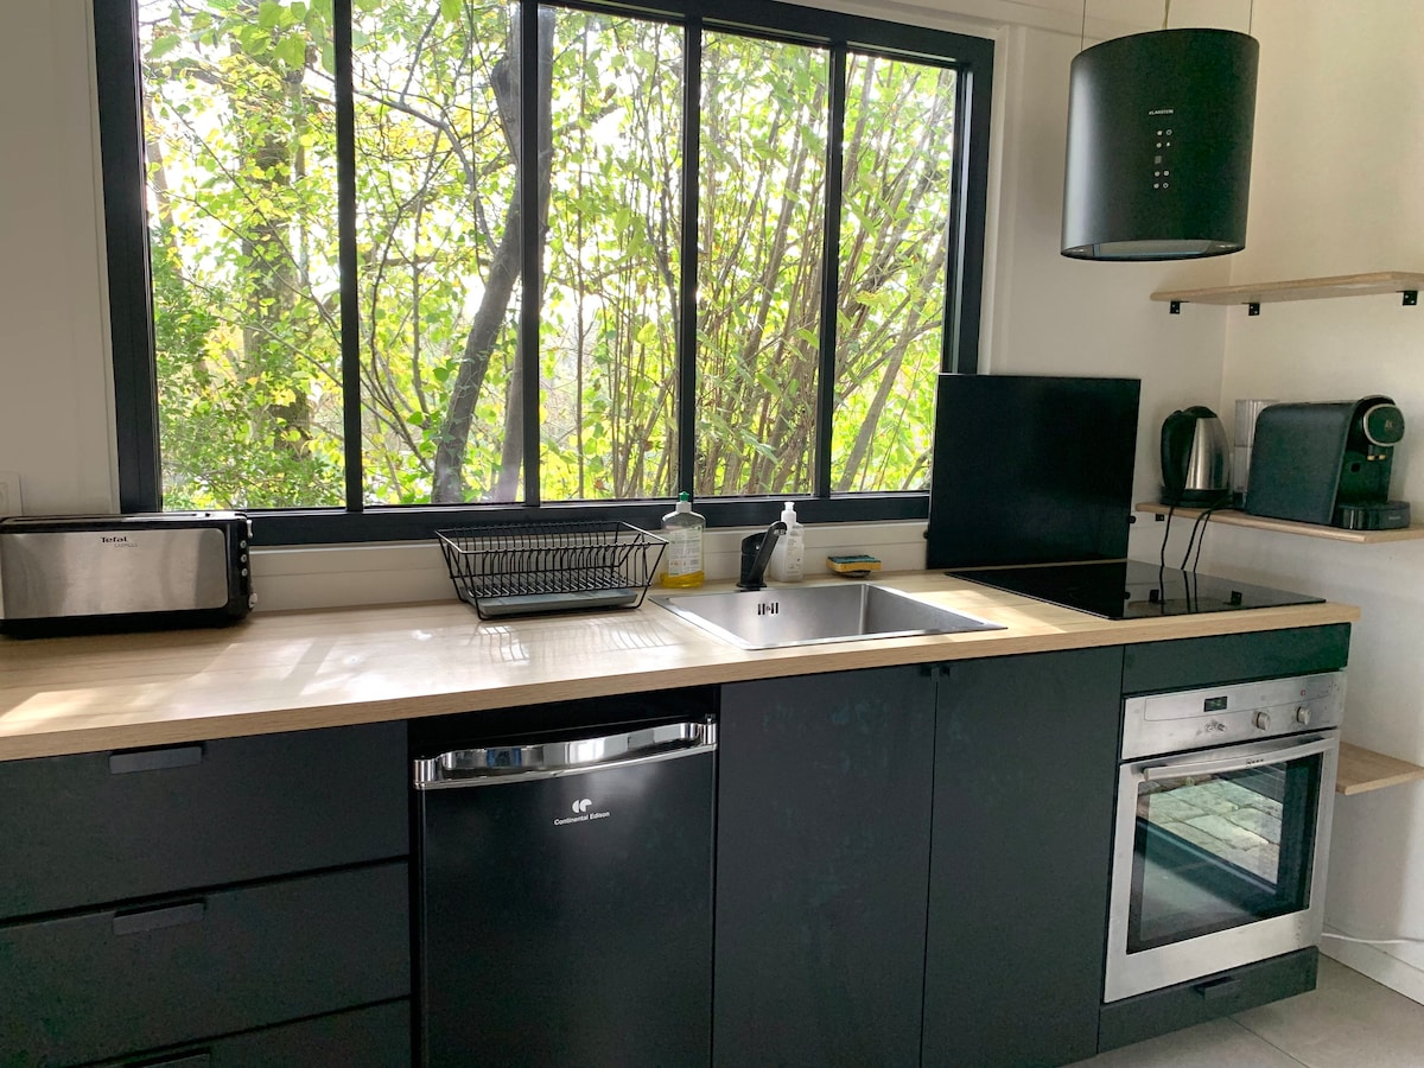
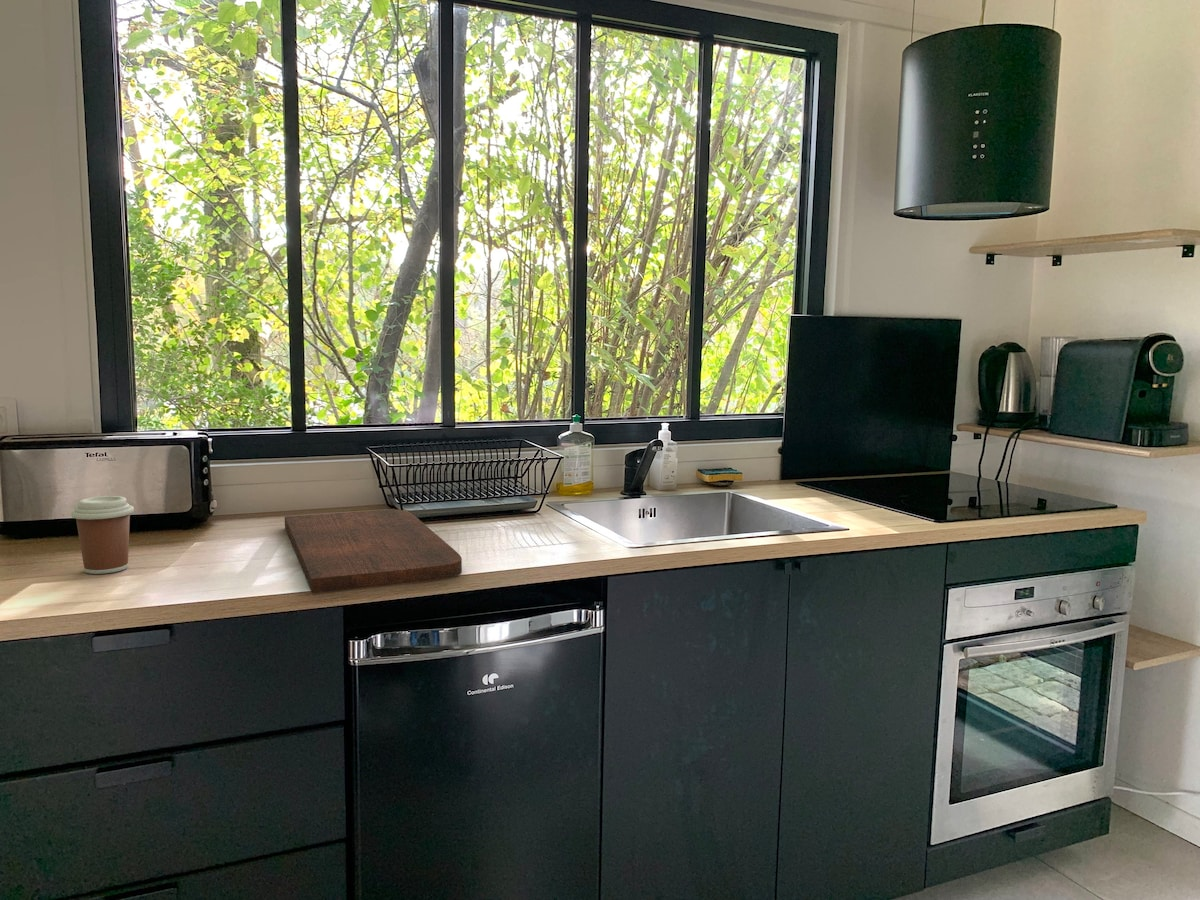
+ coffee cup (104, 534)
+ cutting board (367, 543)
